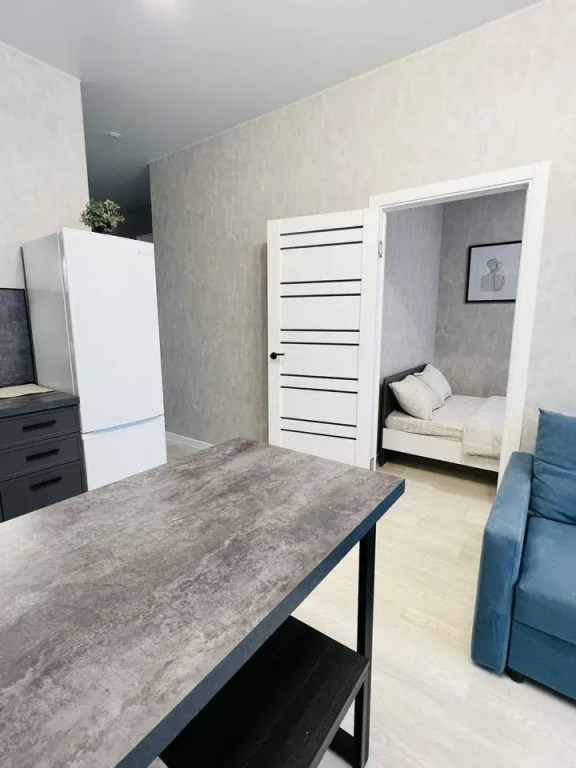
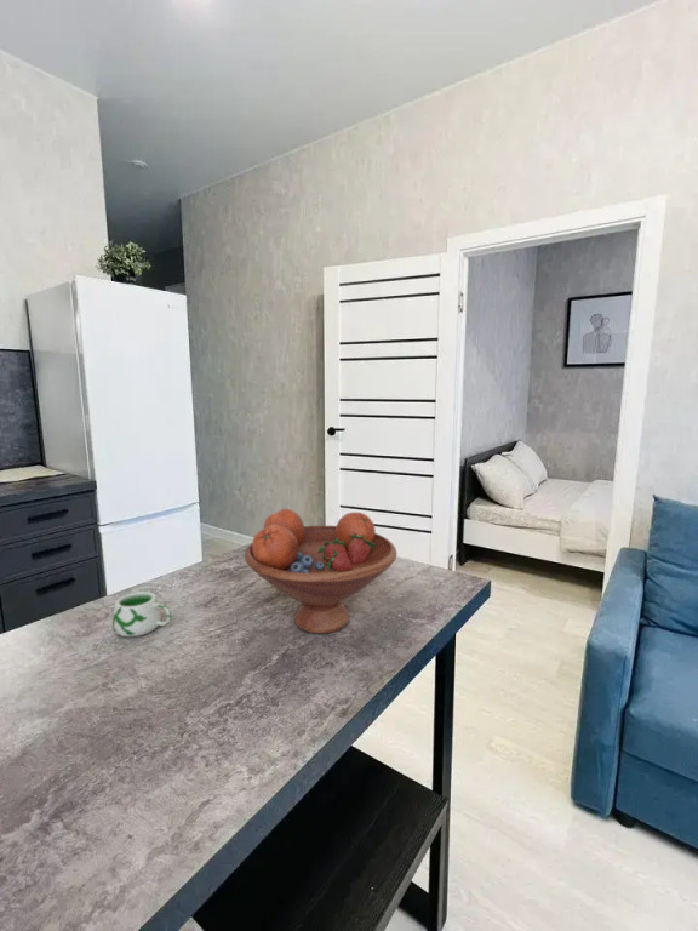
+ fruit bowl (321, 570)
+ mug (143, 613)
